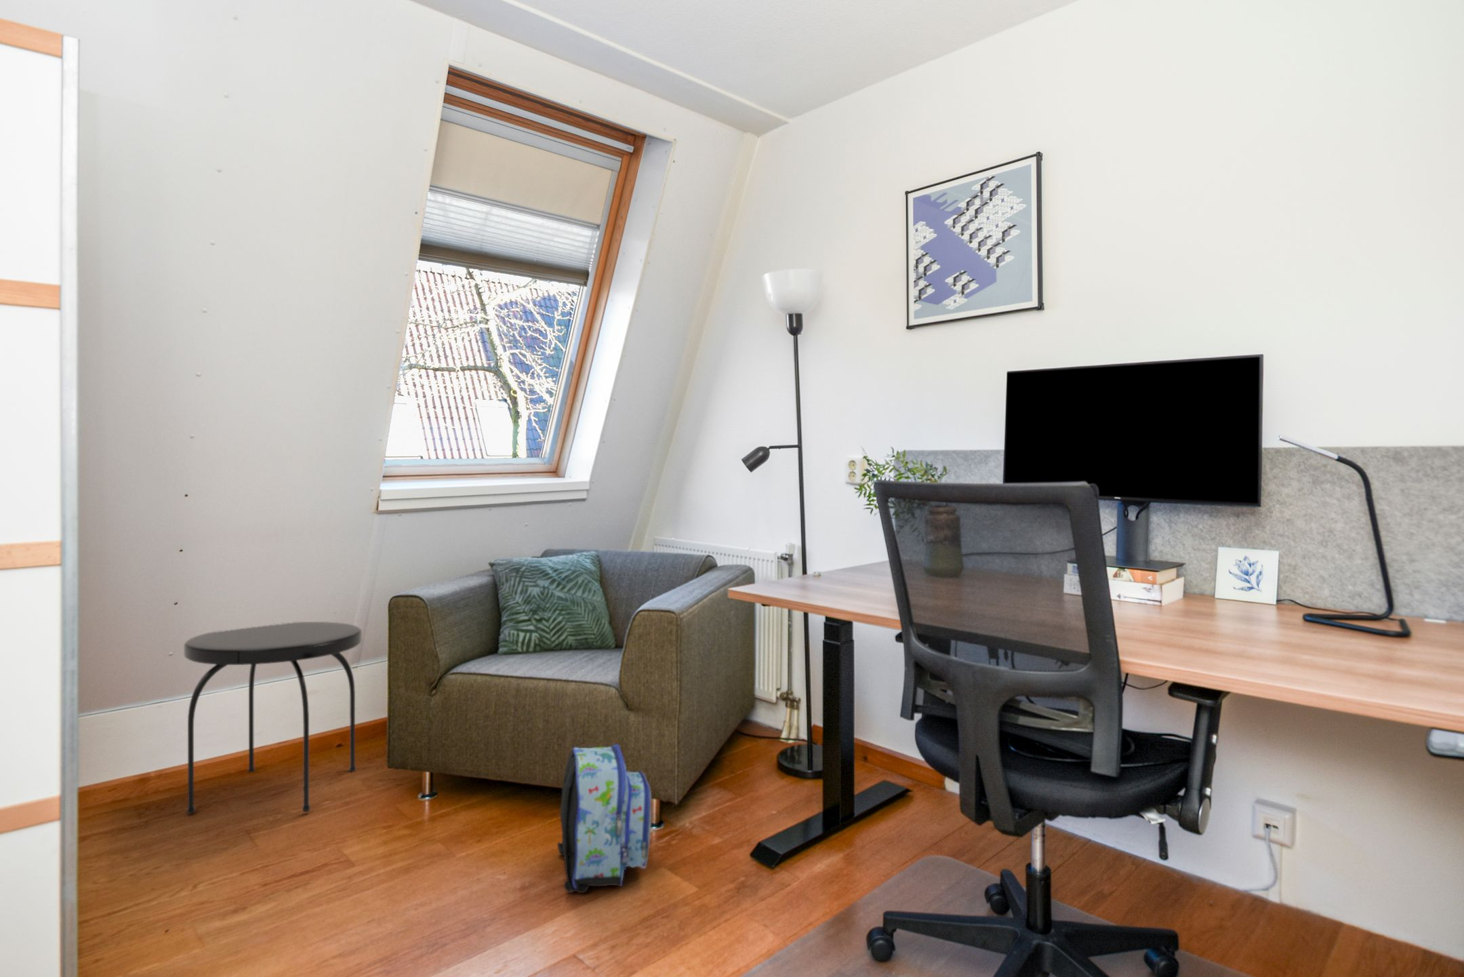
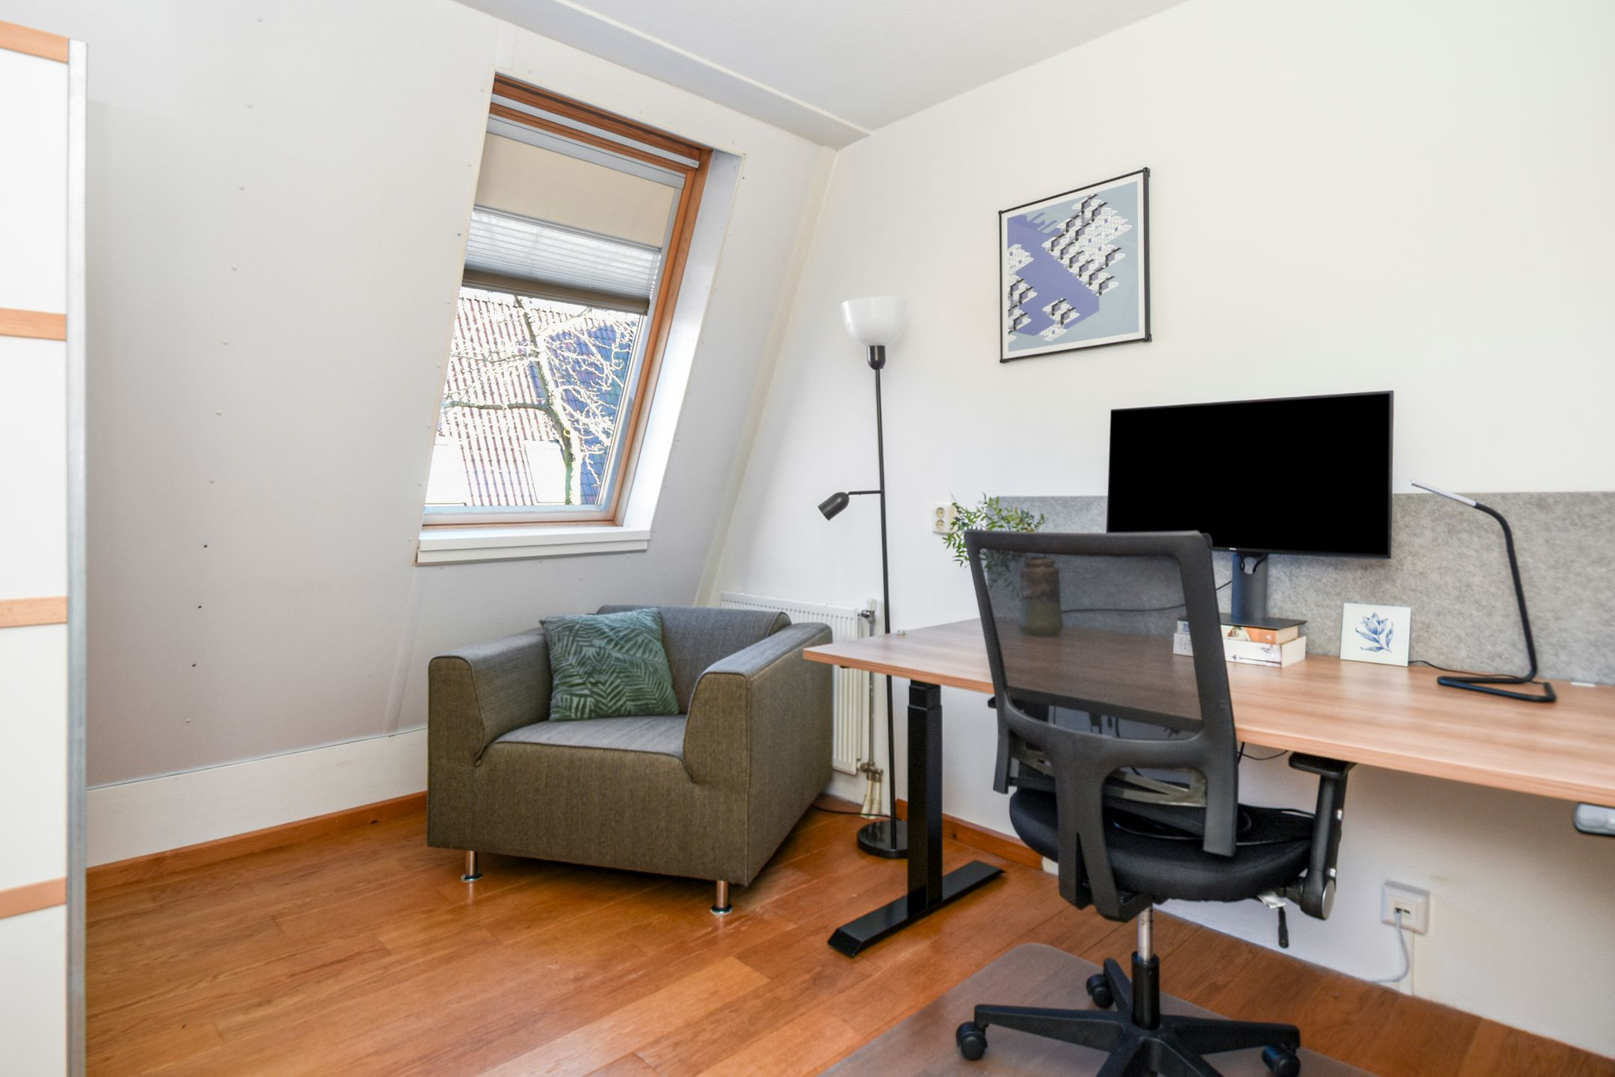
- side table (253, 713)
- backpack (605, 808)
